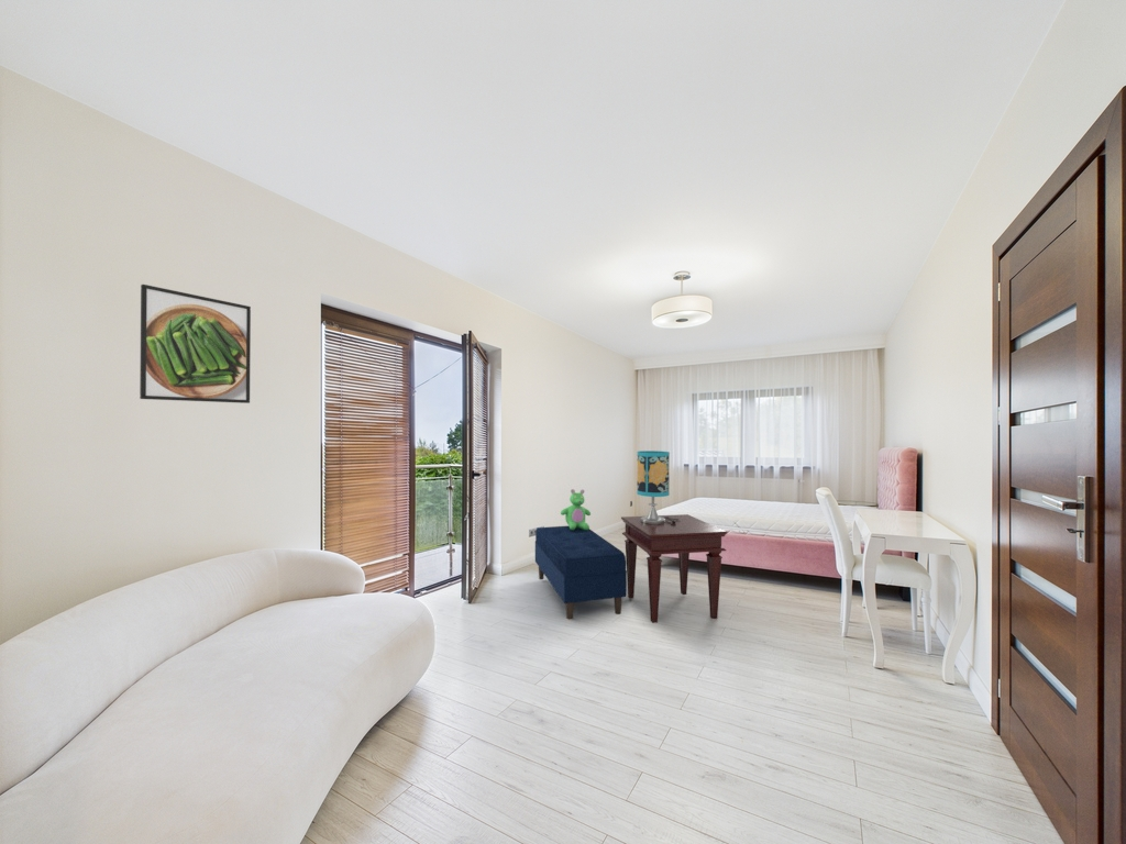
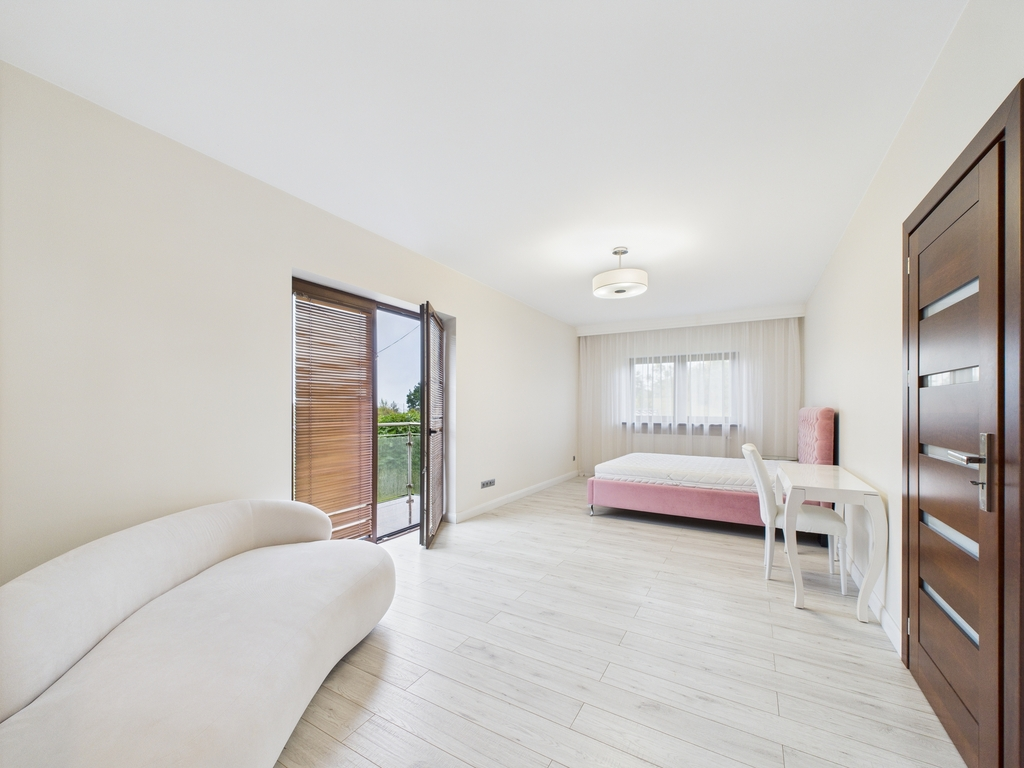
- bench (575, 567)
- teddy bear (576, 509)
- table lamp (659, 486)
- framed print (199, 348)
- side table (678, 563)
